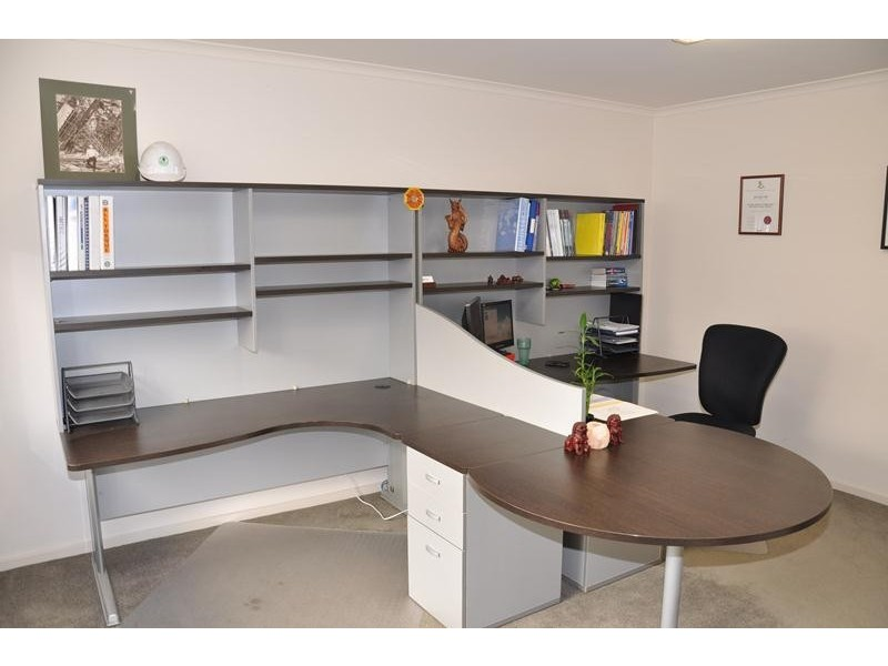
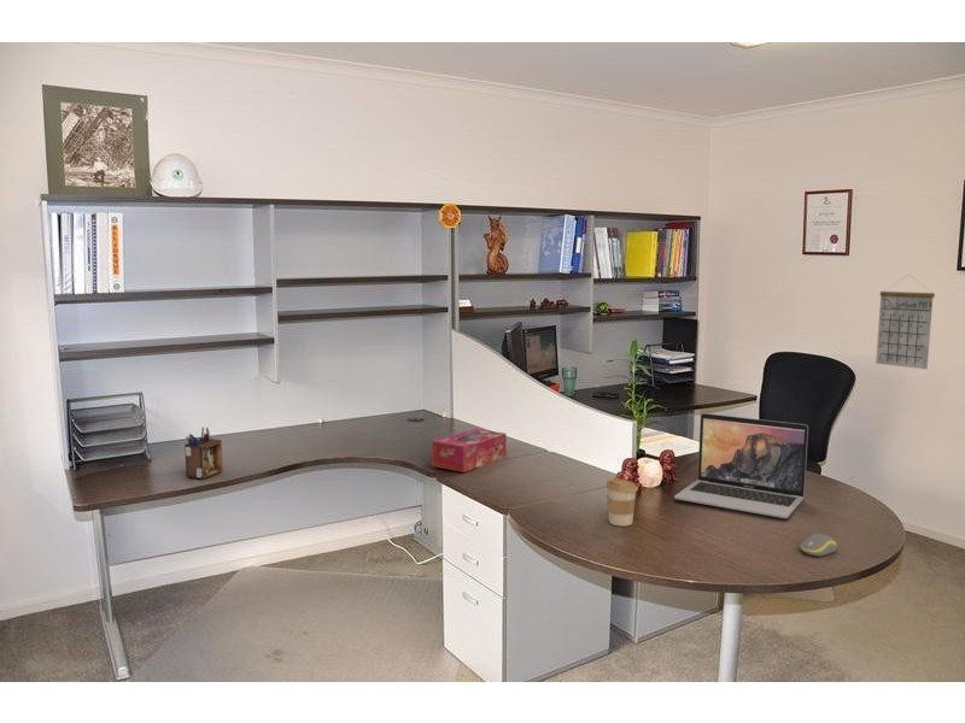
+ desk organizer (203, 452)
+ laptop (741, 462)
+ coffee cup (621, 500)
+ calendar (903, 321)
+ tissue box (469, 448)
+ computer mouse (818, 543)
